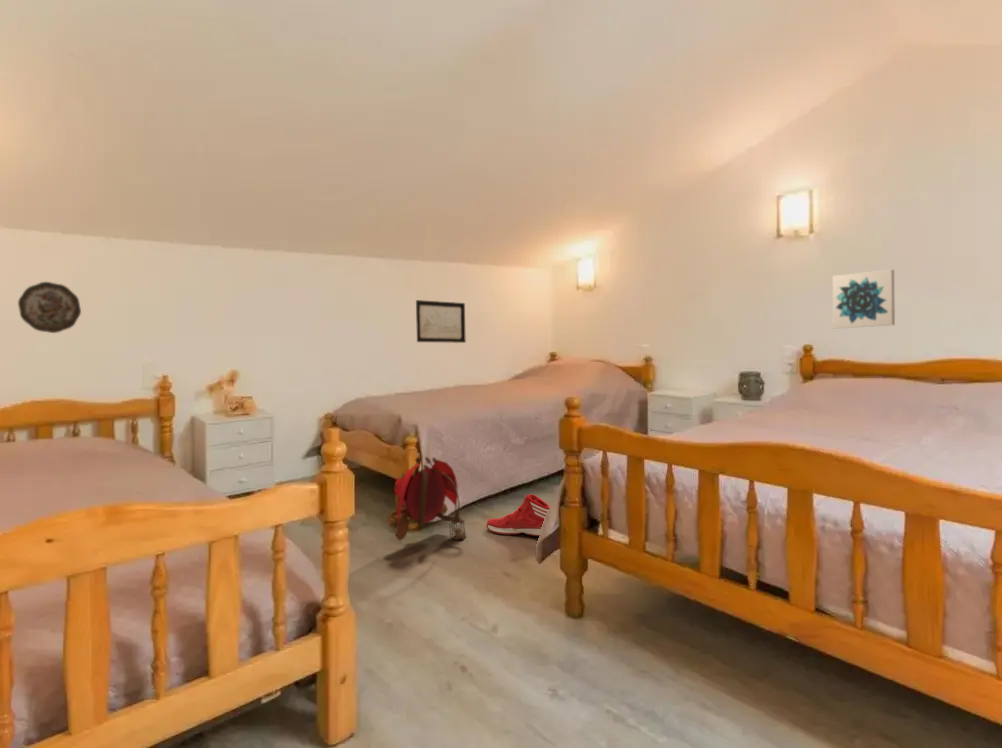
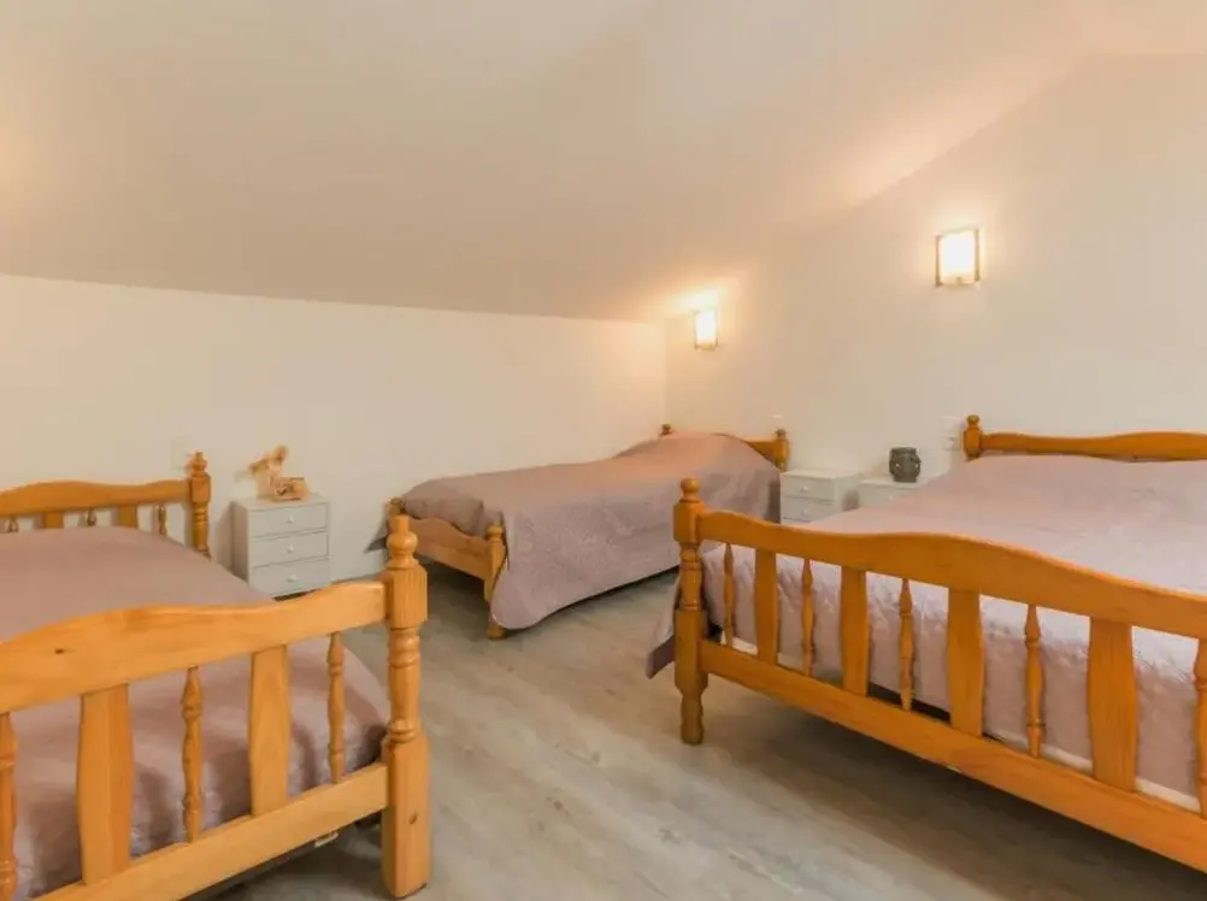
- decorative plate (50, 307)
- sneaker (519, 512)
- wall art (862, 299)
- backpack (428, 502)
- wall art (441, 322)
